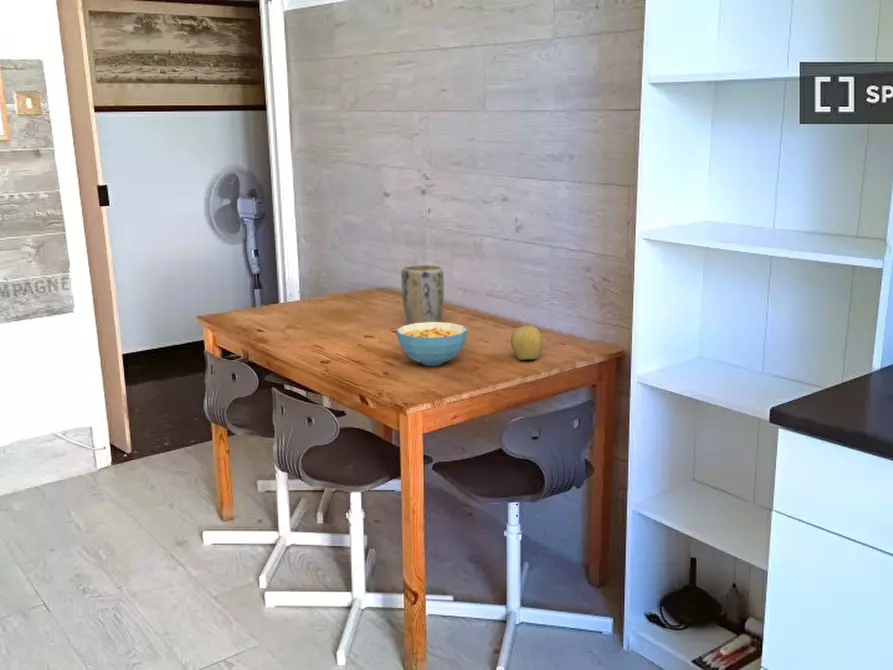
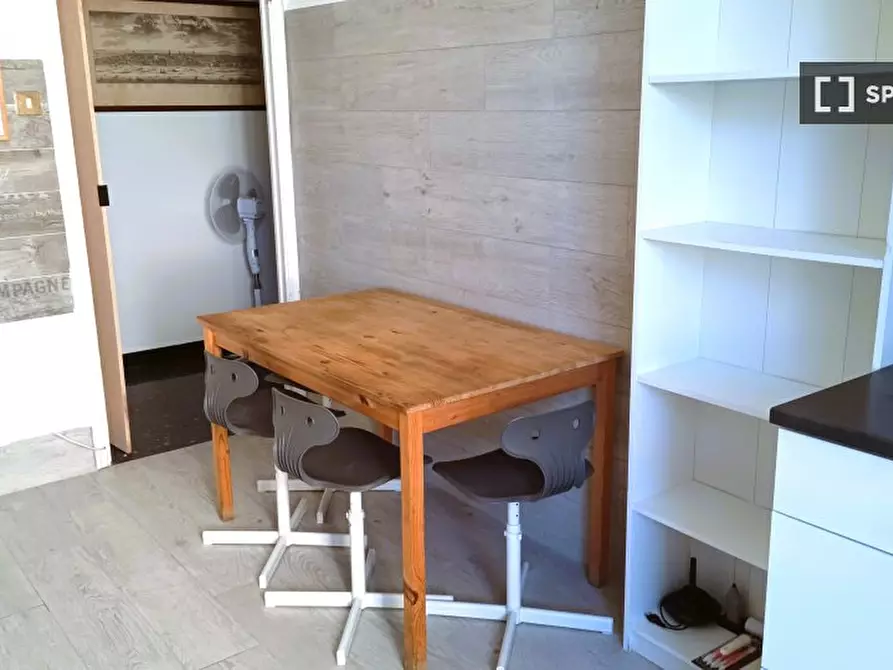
- cereal bowl (432, 346)
- fruit (526, 342)
- plant pot (422, 297)
